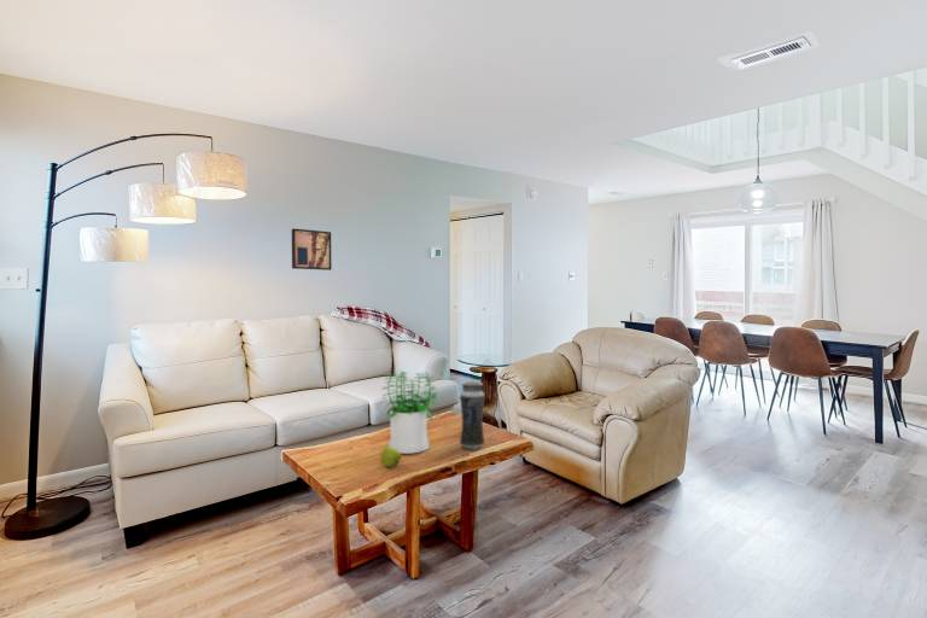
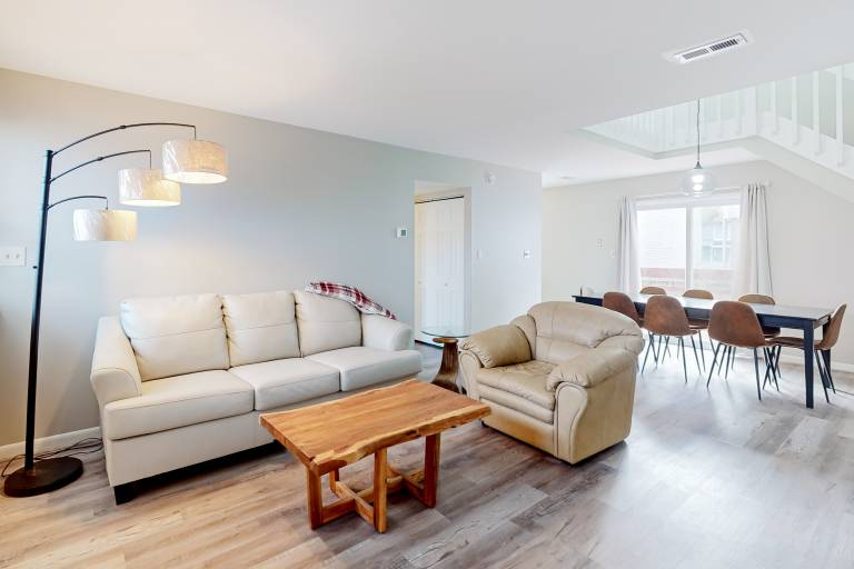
- potted plant (409, 408)
- vase (472, 414)
- apple (390, 456)
- wall art (311, 250)
